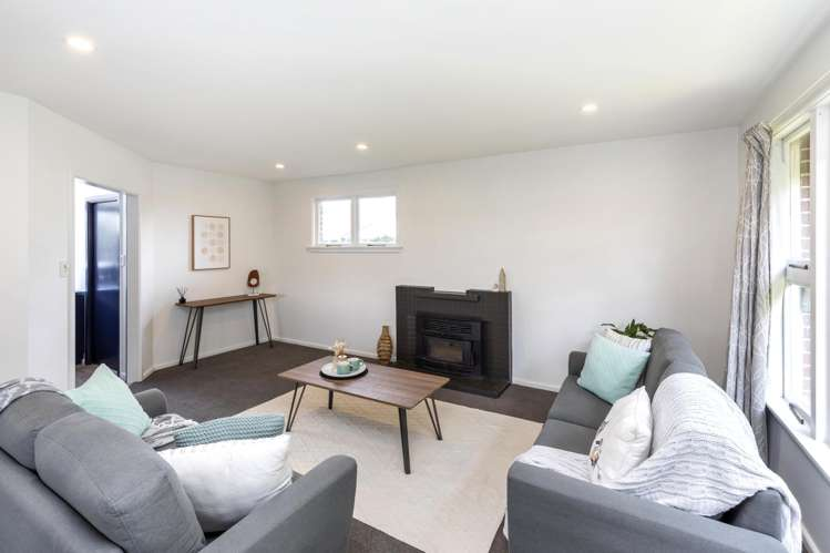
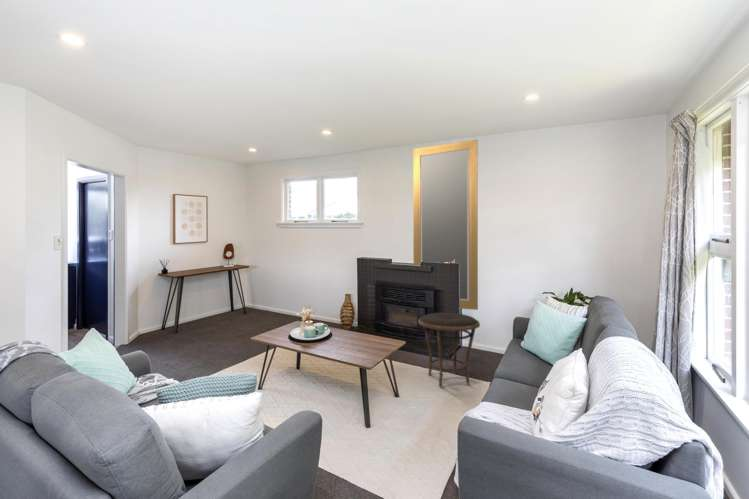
+ side table (454, 347)
+ home mirror (444, 225)
